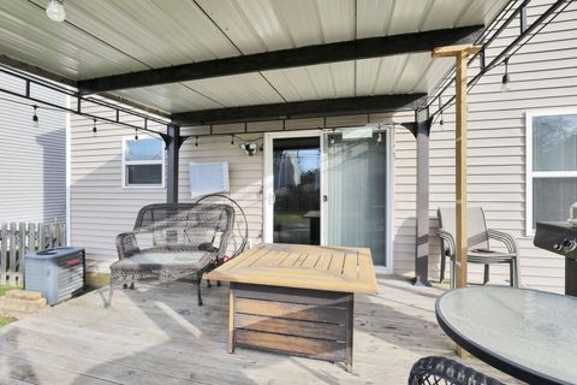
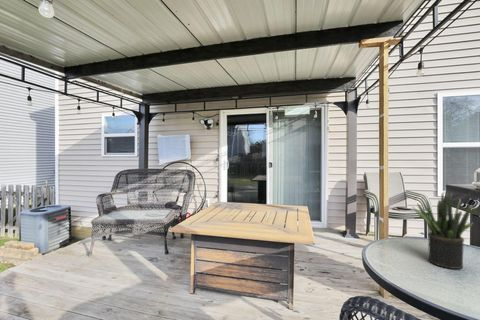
+ potted plant (440, 227)
